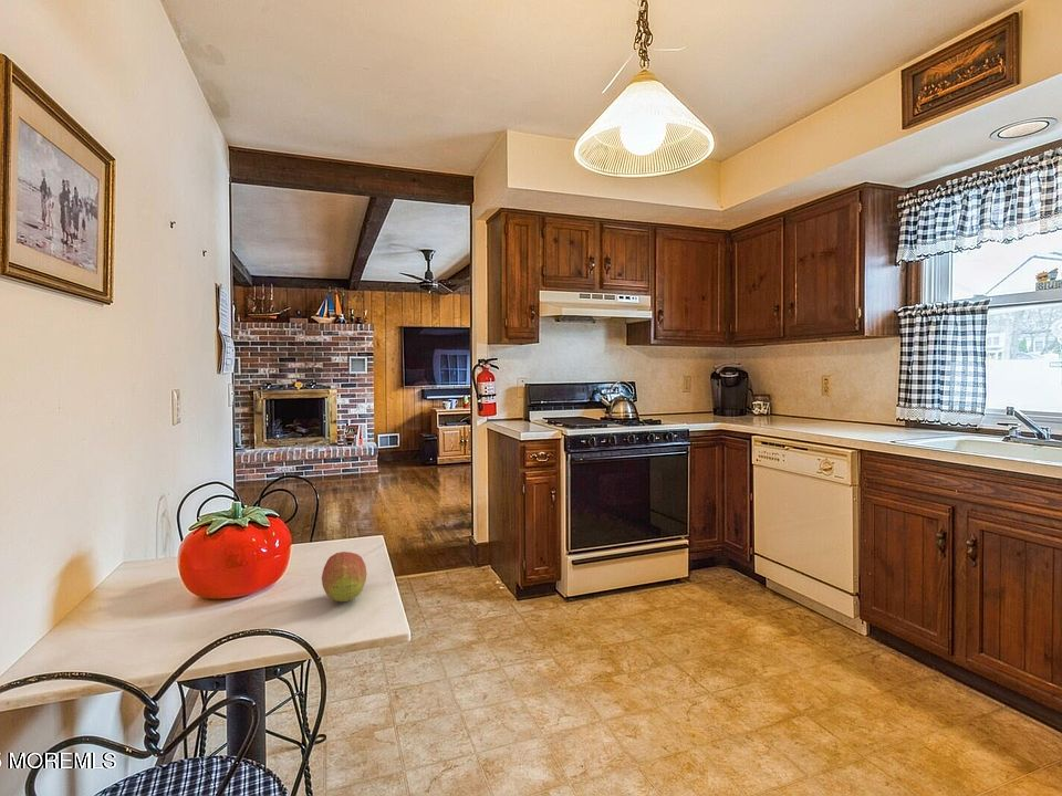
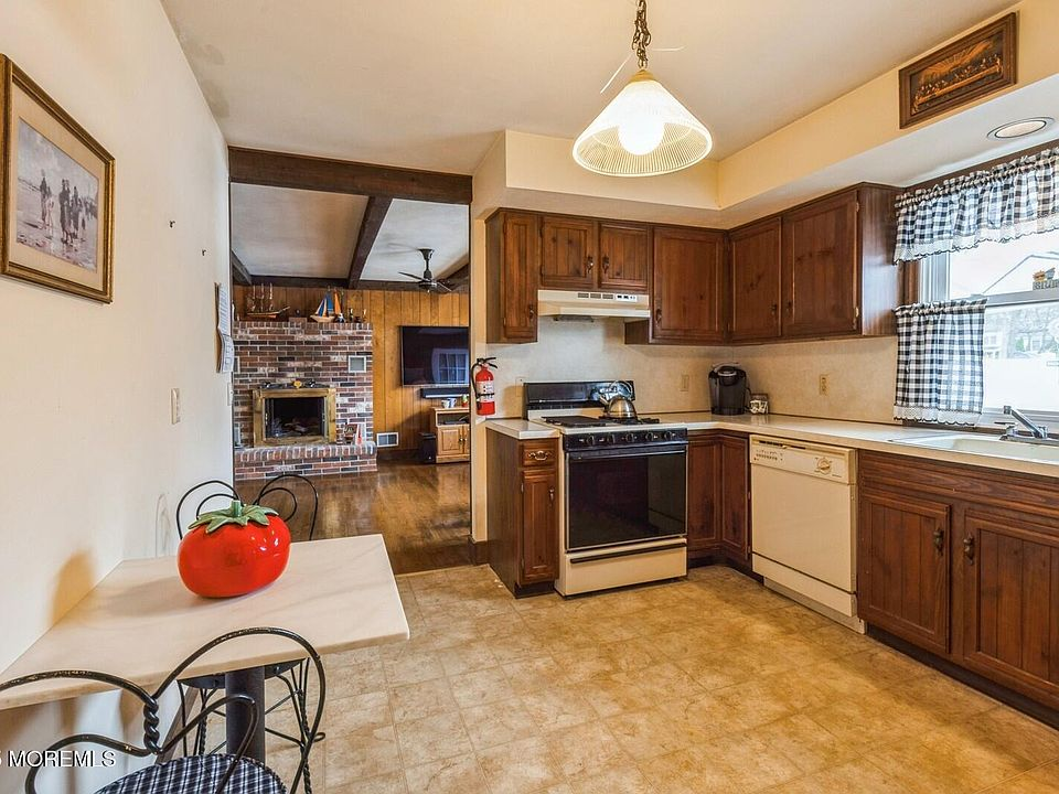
- fruit (344, 576)
